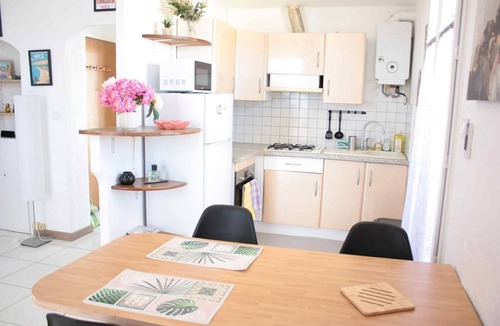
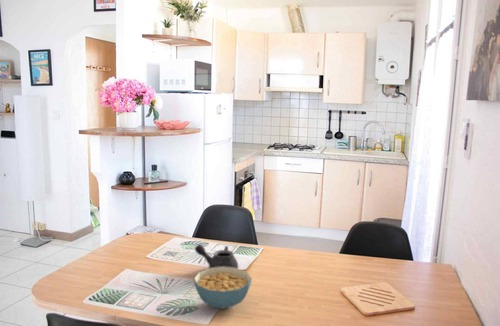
+ cereal bowl (222, 291)
+ teapot (216, 257)
